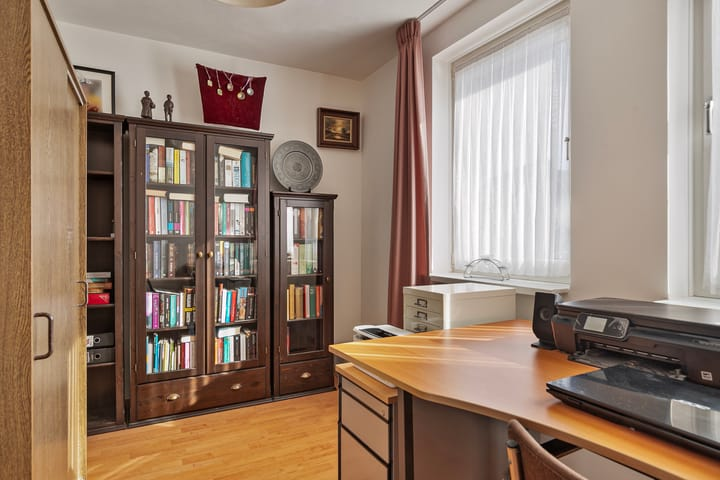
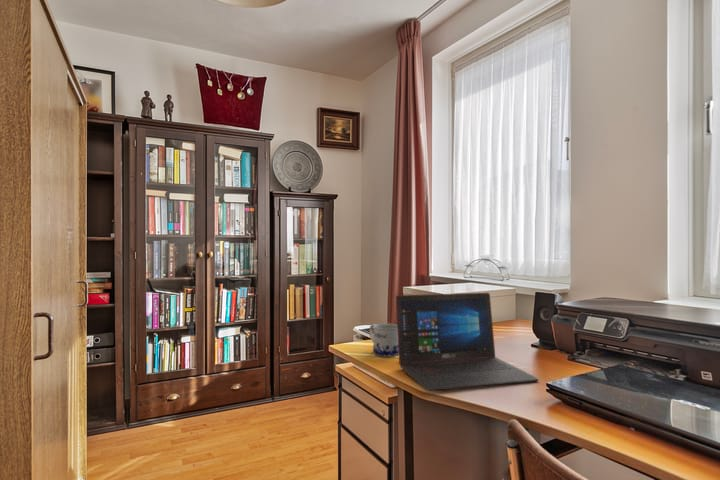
+ mug (383, 338)
+ laptop (462, 335)
